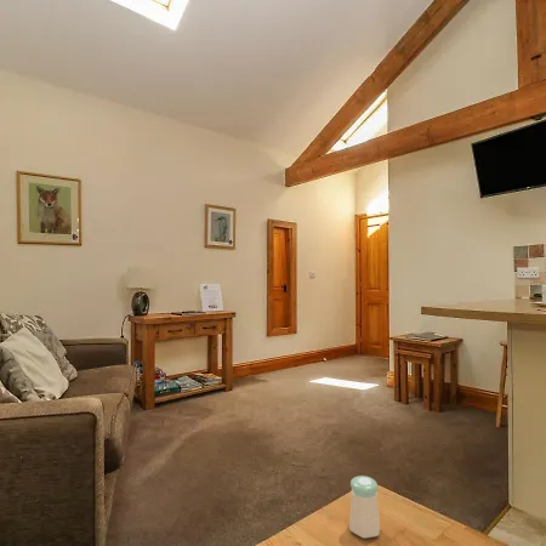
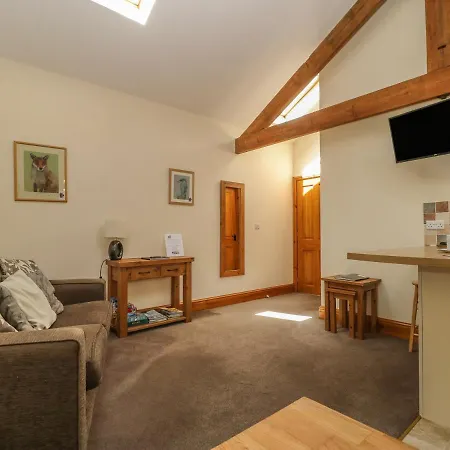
- salt shaker (364, 505)
